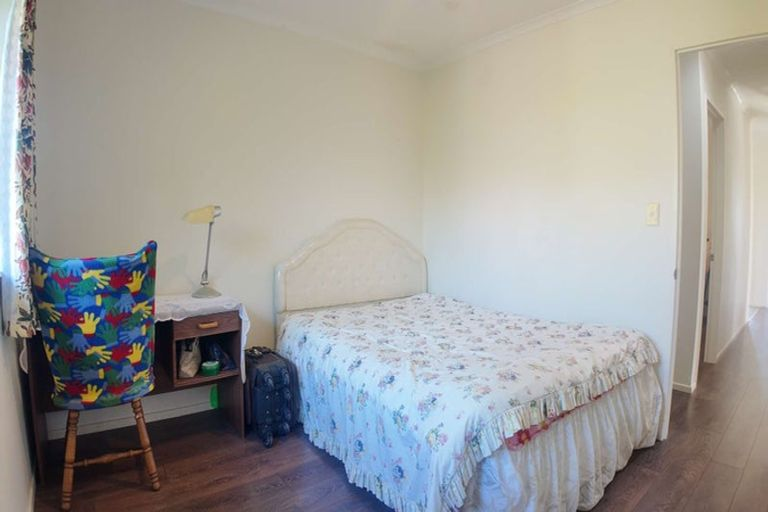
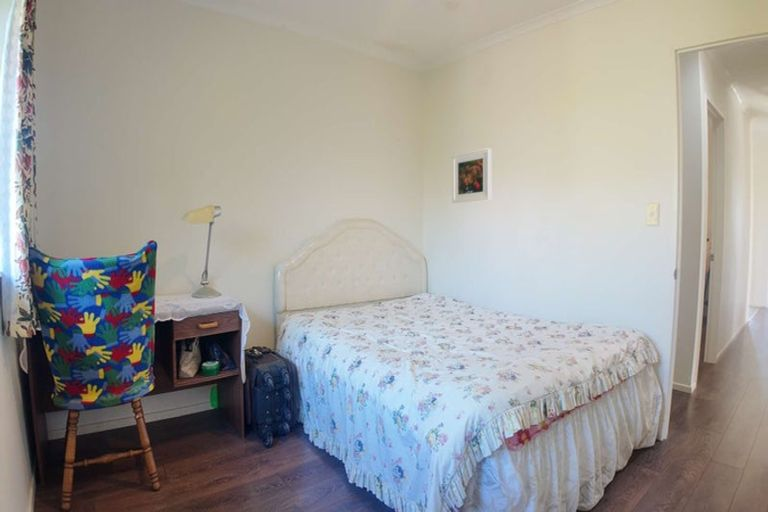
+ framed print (470, 177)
